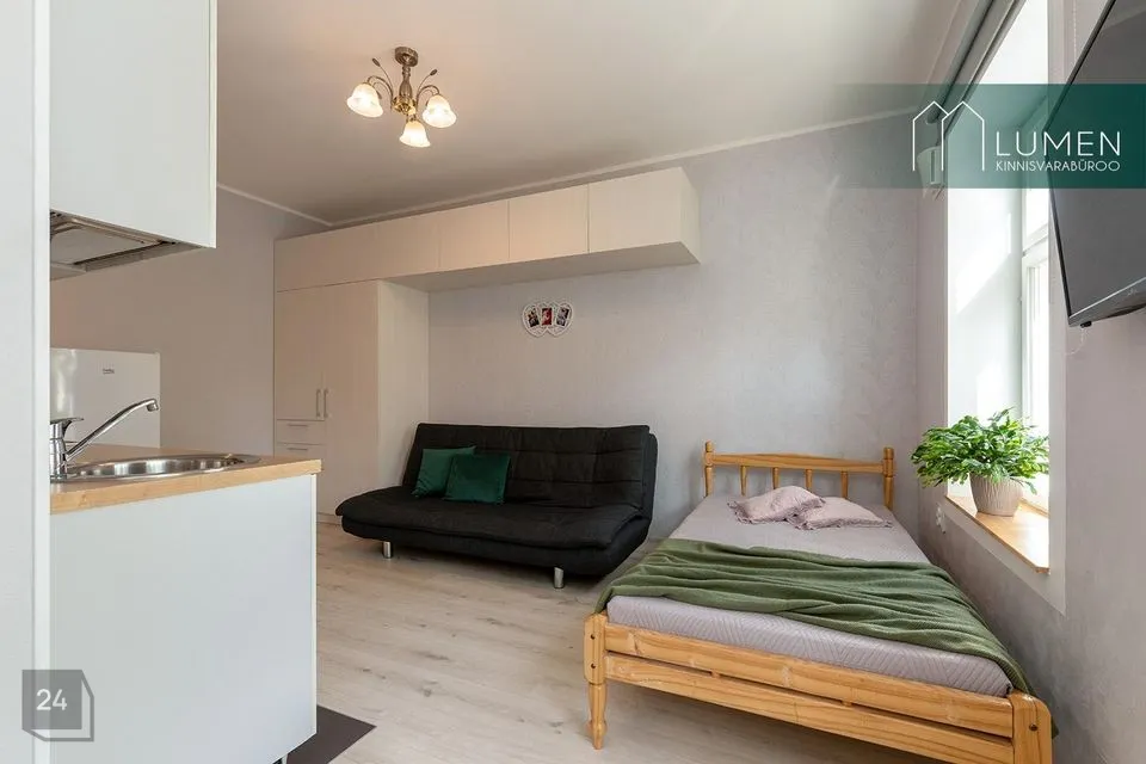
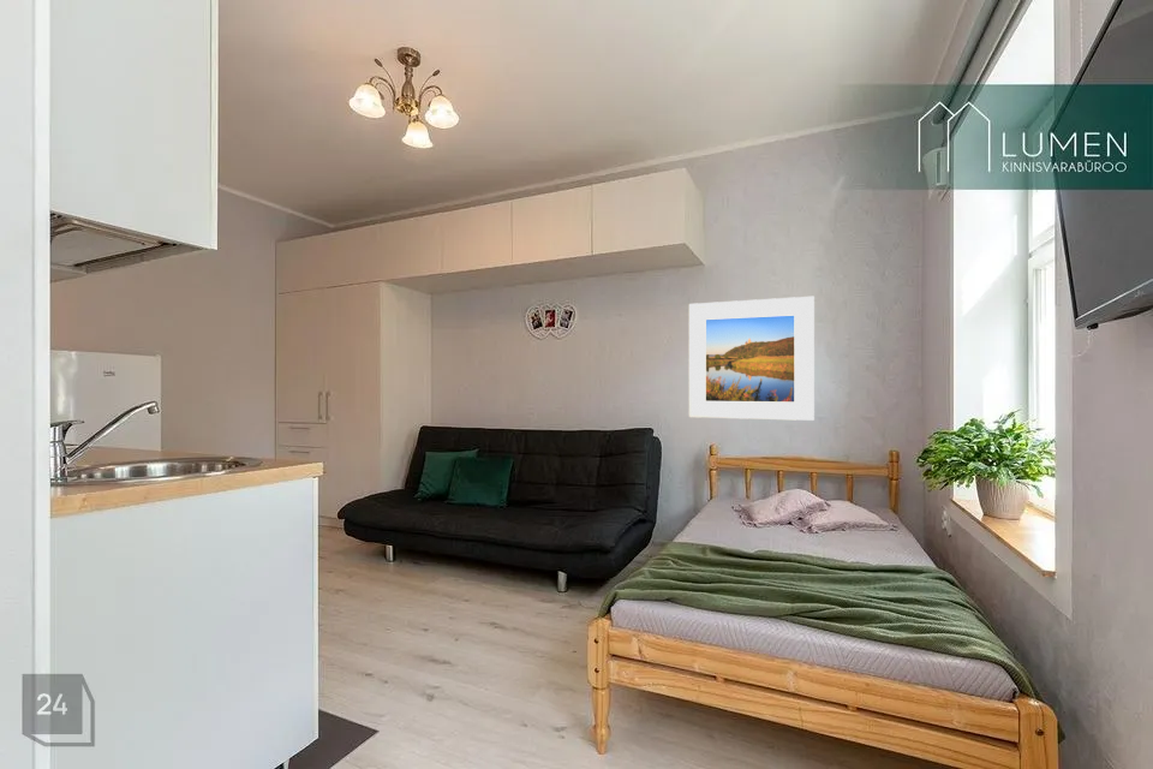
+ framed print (748, 359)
